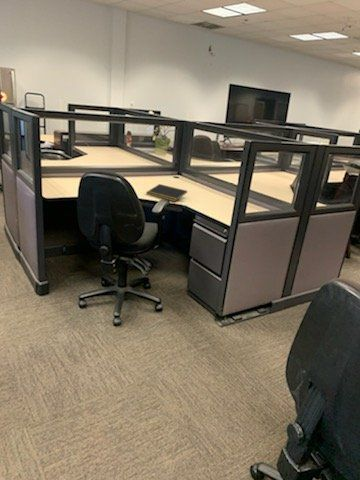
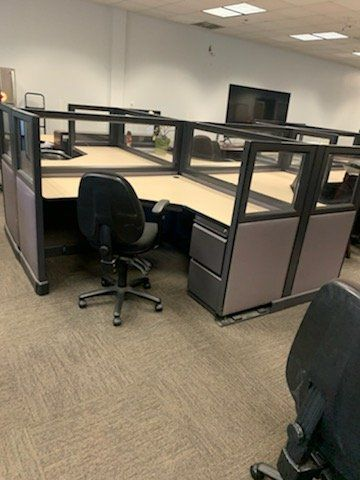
- notepad (166, 192)
